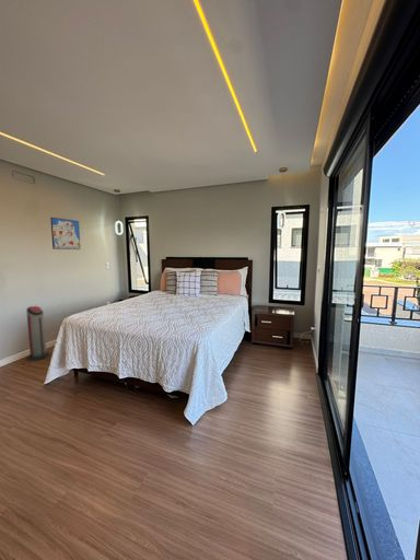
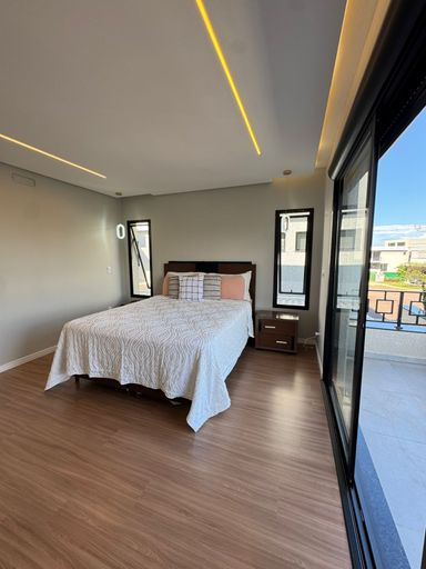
- wall art (66, 234)
- air purifier (36, 331)
